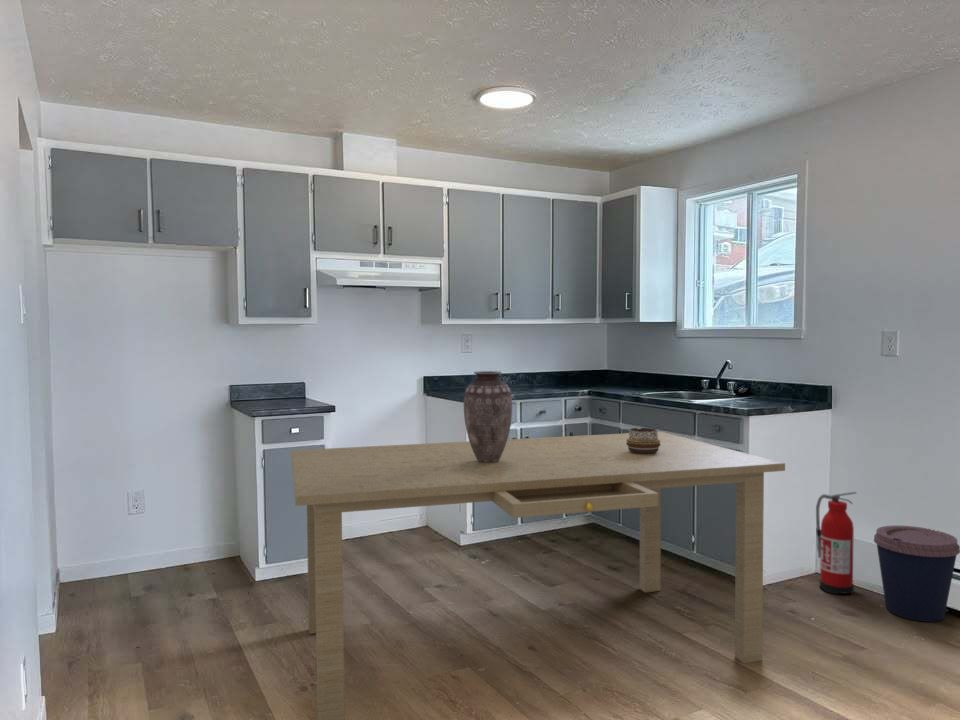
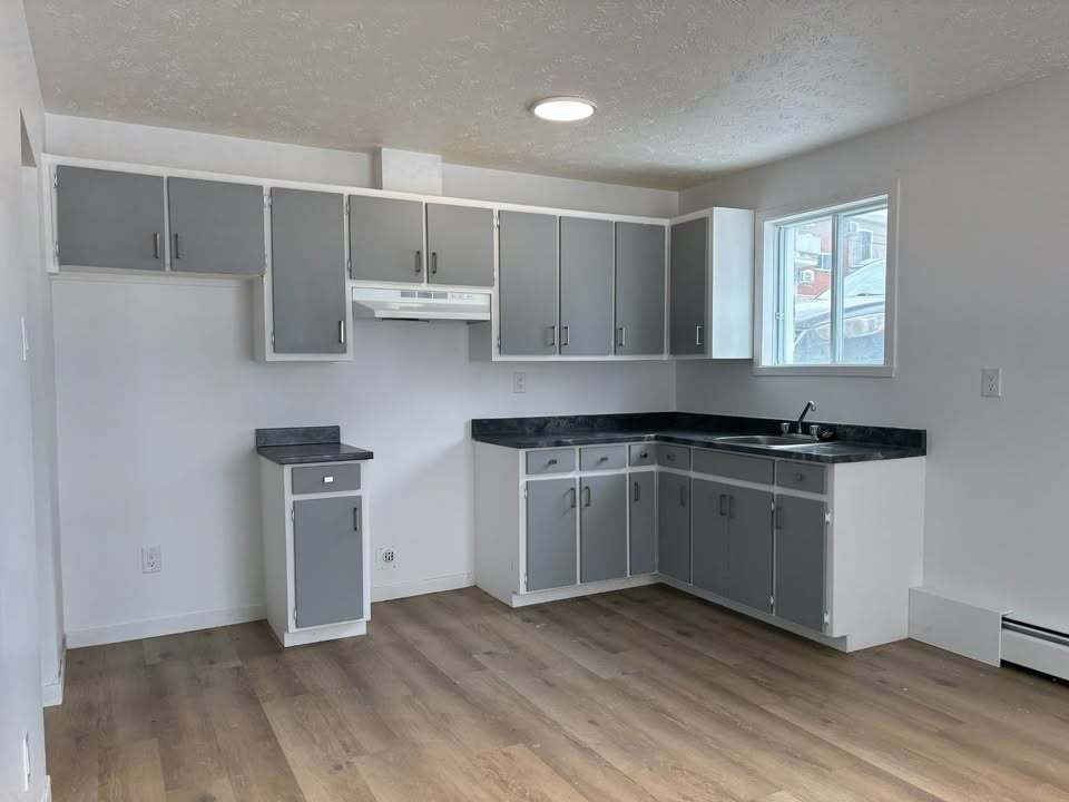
- dining table (531, 516)
- coffee cup (915, 573)
- vase (488, 416)
- decorative bowl (643, 440)
- fire extinguisher (835, 538)
